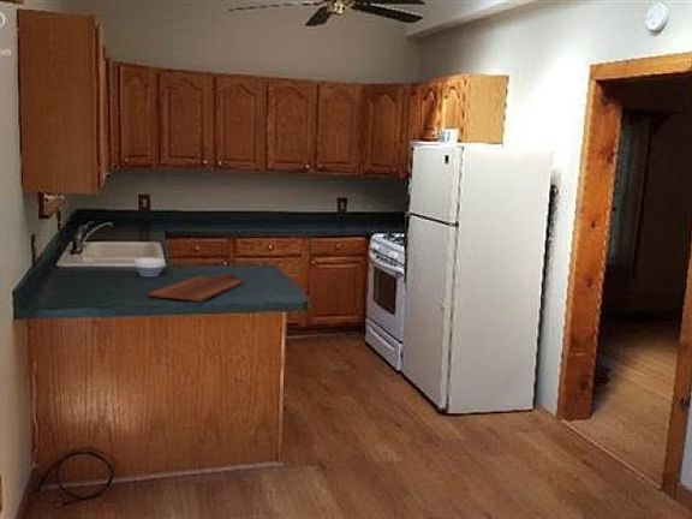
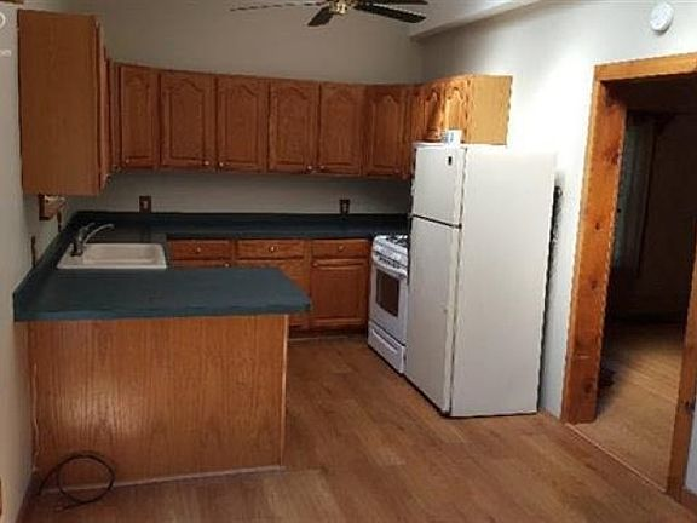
- bowl (149, 268)
- cutting board (199, 287)
